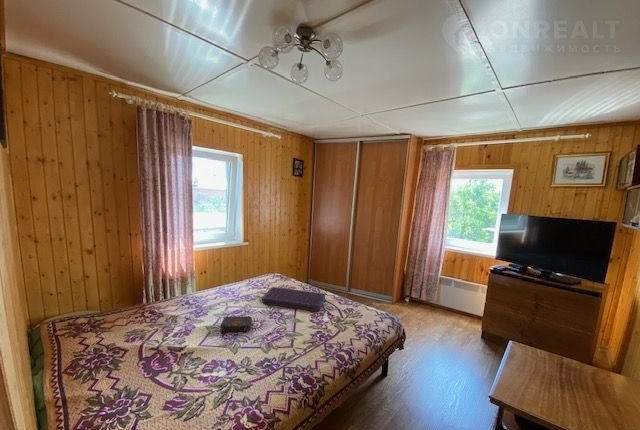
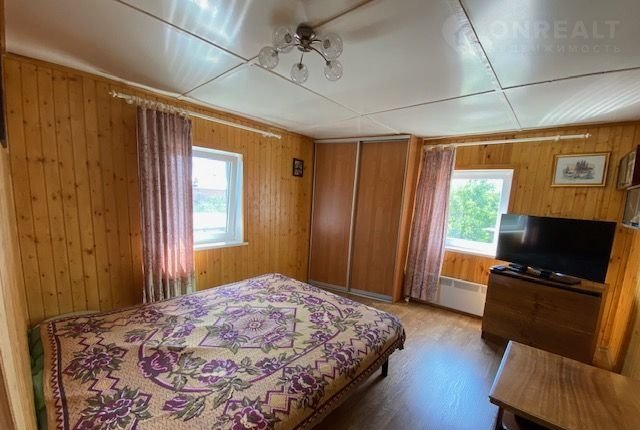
- book (236, 323)
- cushion (294, 298)
